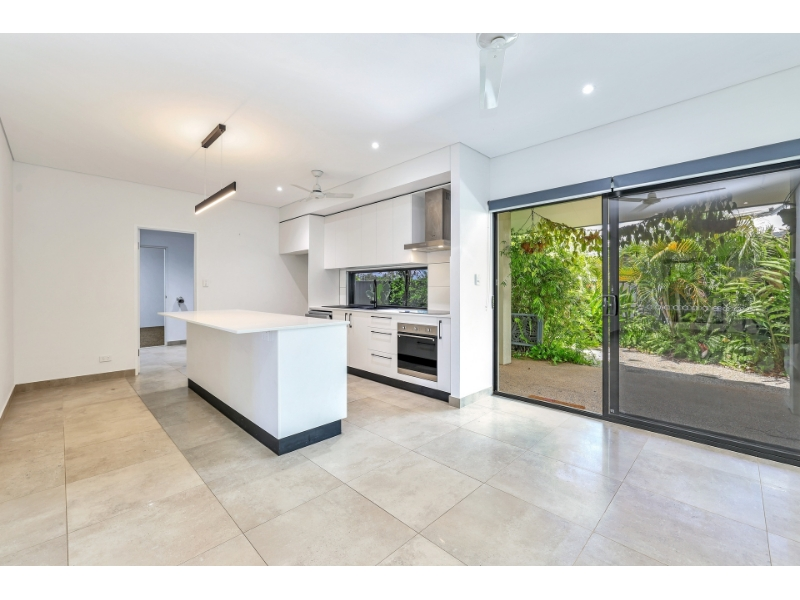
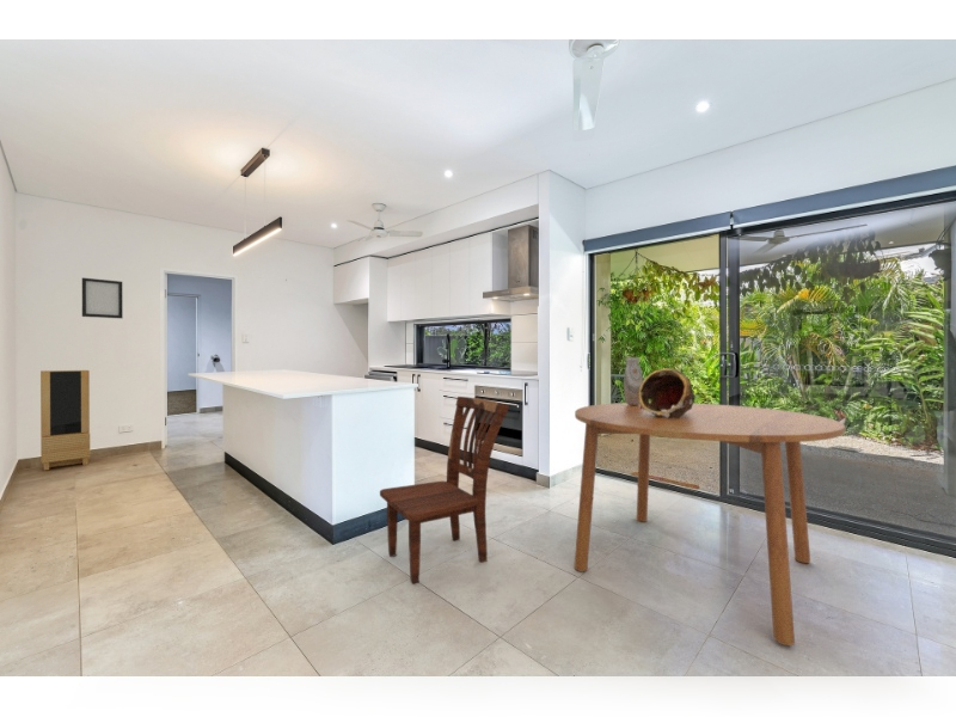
+ picture frame (102, 298)
+ storage cabinet (65, 417)
+ vase (632, 380)
+ decorative bowl (670, 391)
+ dining chair (443, 482)
+ dining table (648, 488)
